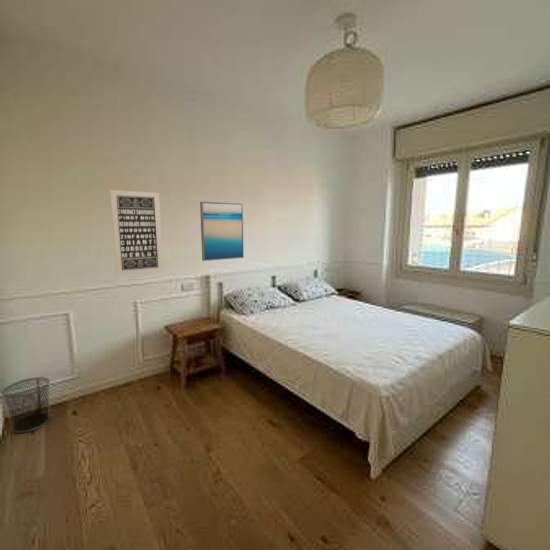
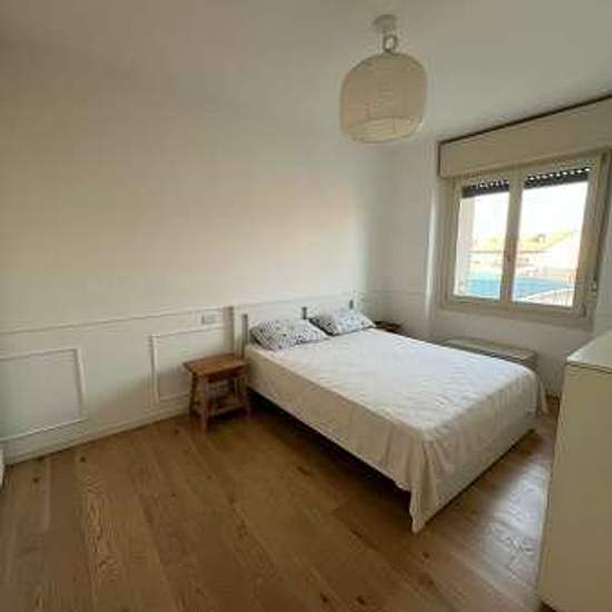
- wall art (138, 233)
- waste bin (29, 404)
- wall art (223, 231)
